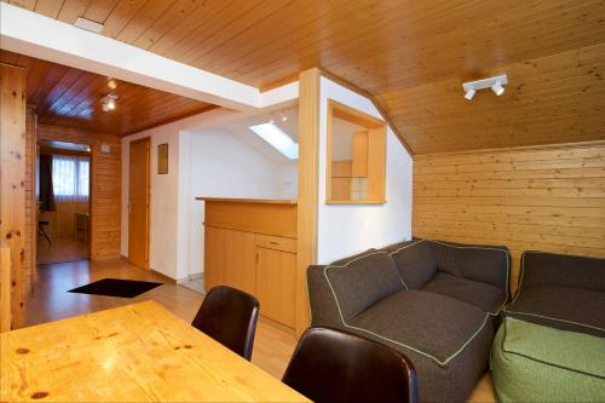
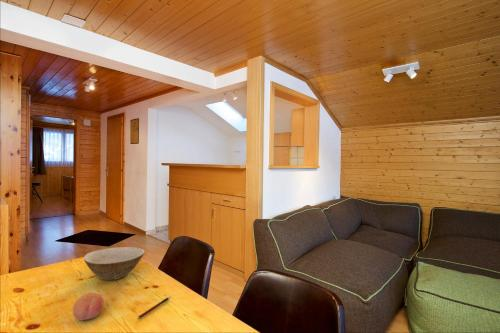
+ pen (155, 306)
+ fruit (88, 305)
+ bowl (115, 263)
